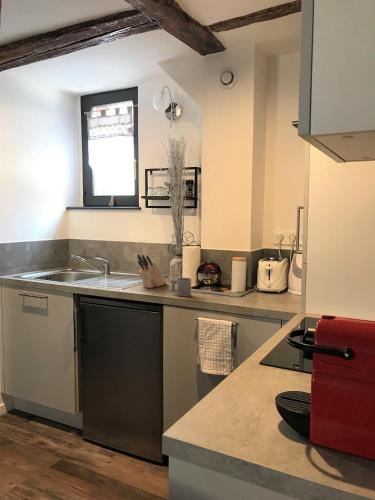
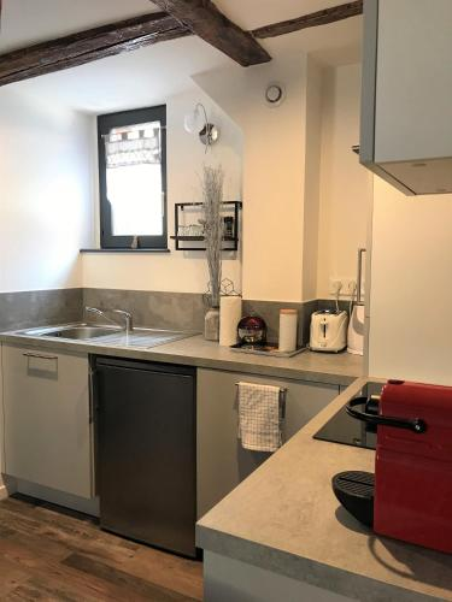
- knife block (151, 269)
- mug (180, 286)
